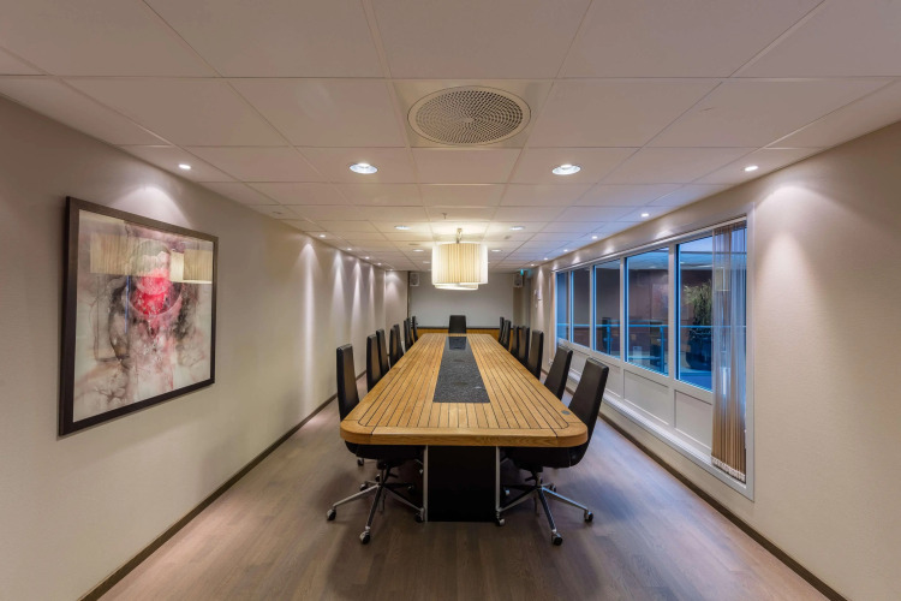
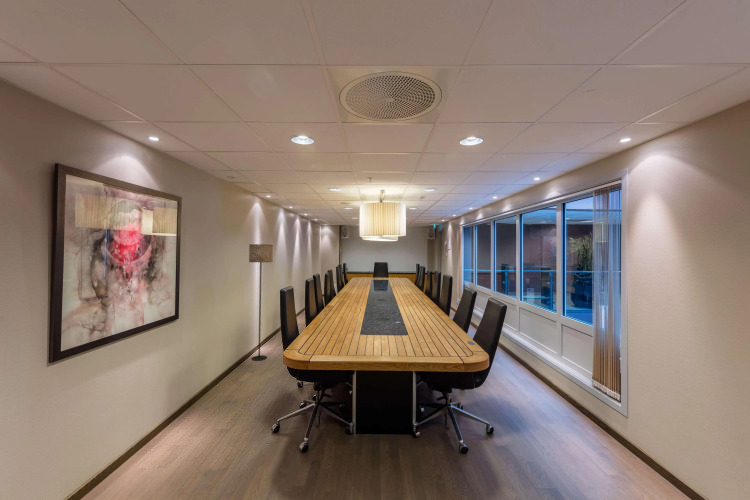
+ floor lamp (260, 301)
